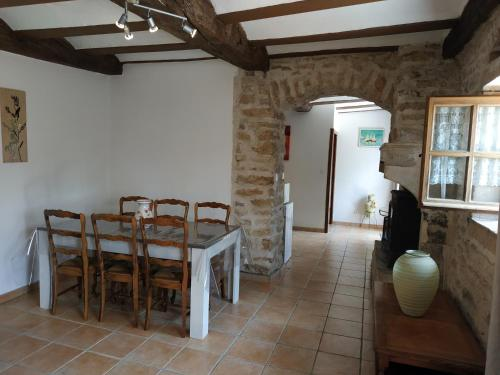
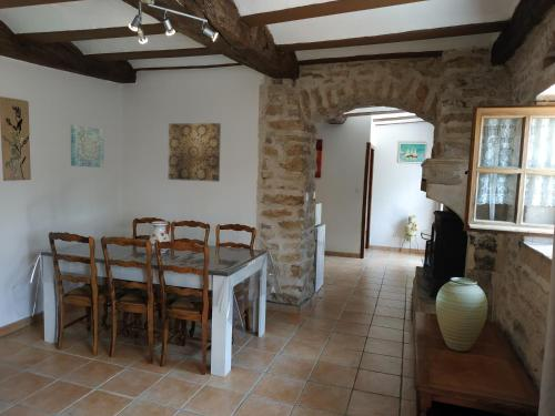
+ wall art (193, 152)
+ wall art (88, 146)
